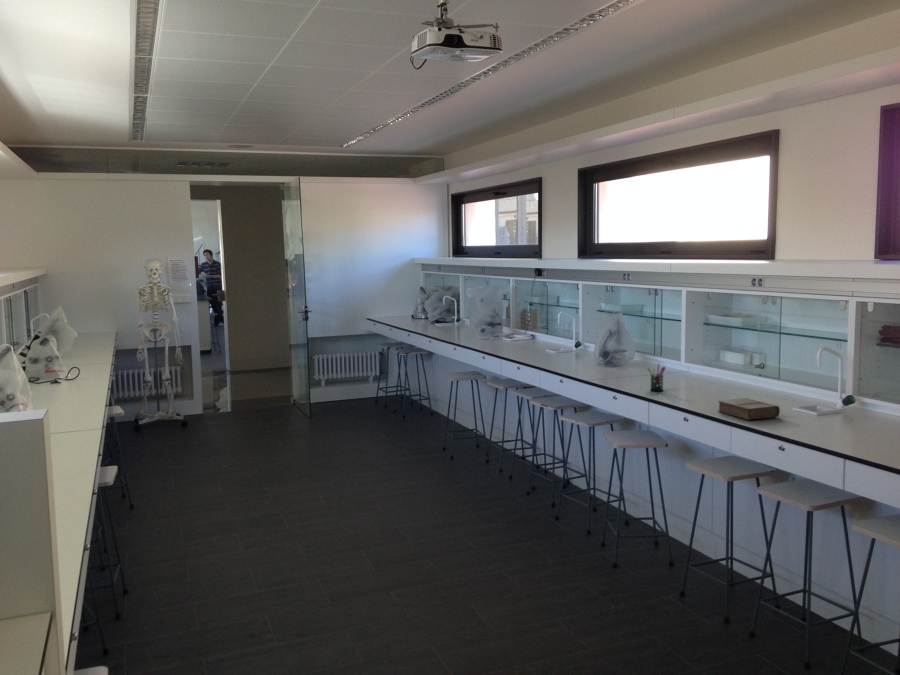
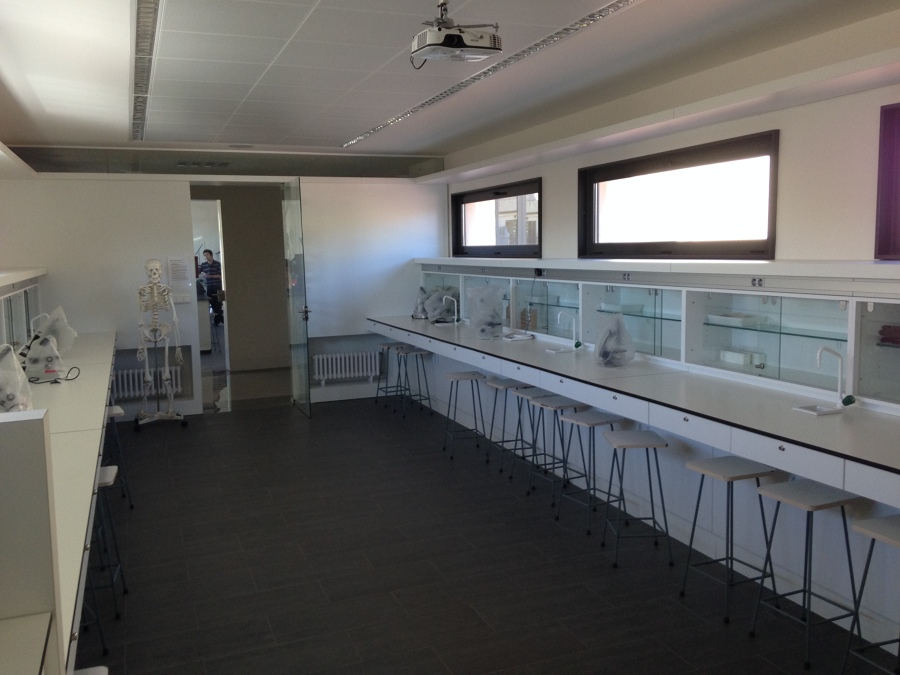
- book (743, 407)
- pen holder (655, 377)
